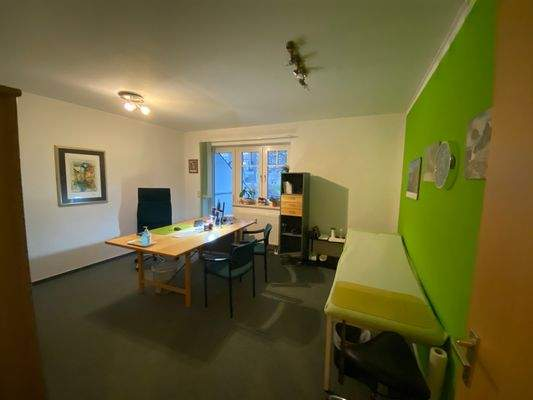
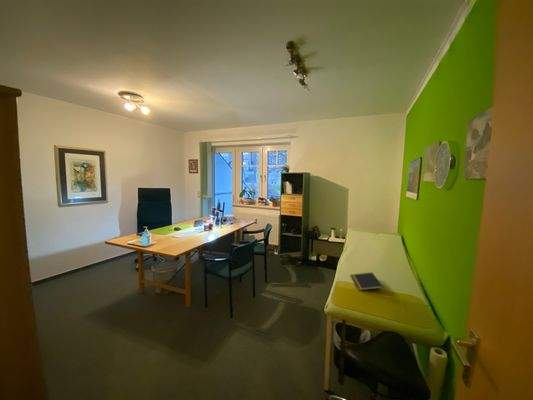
+ notepad (365, 280)
